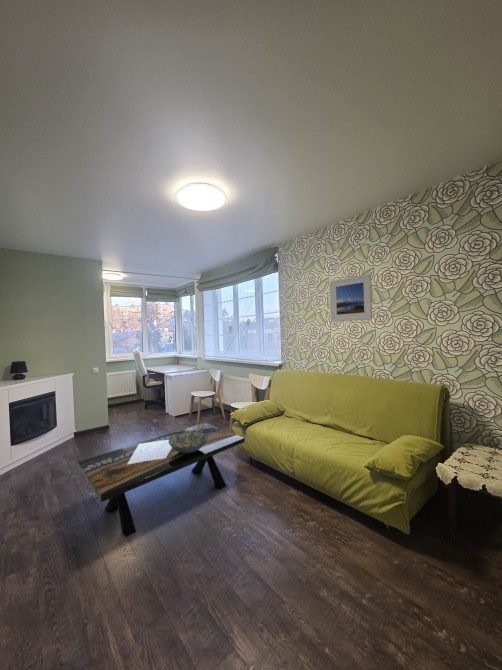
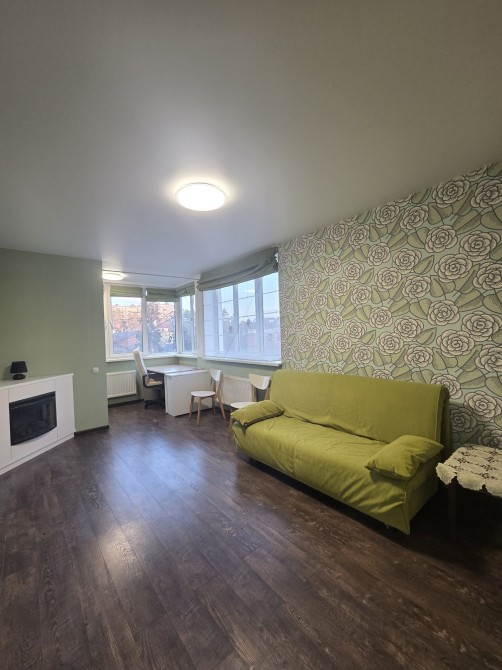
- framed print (349, 299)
- coffee table (168, 472)
- decorative bowl (188, 444)
